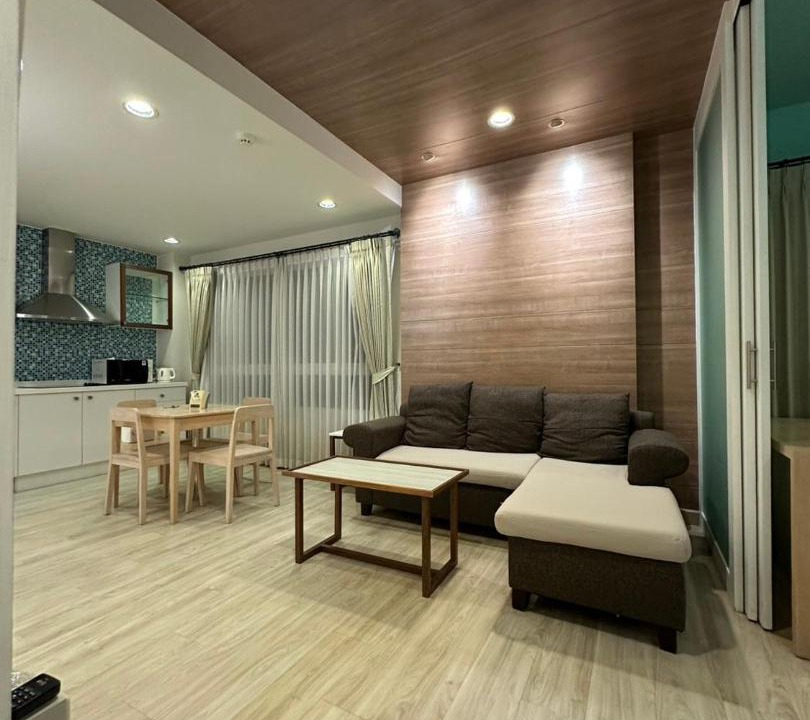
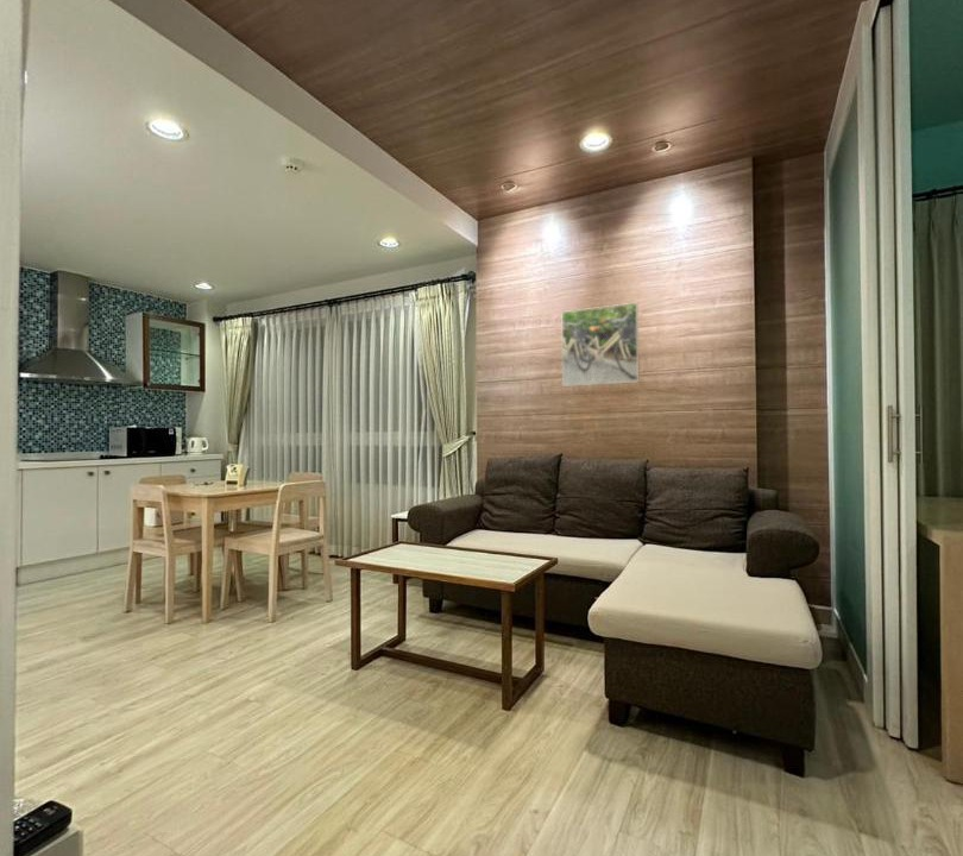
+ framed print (599, 346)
